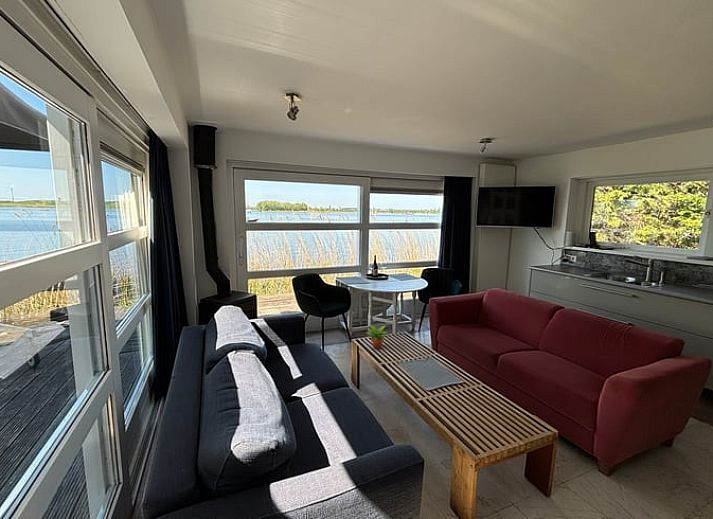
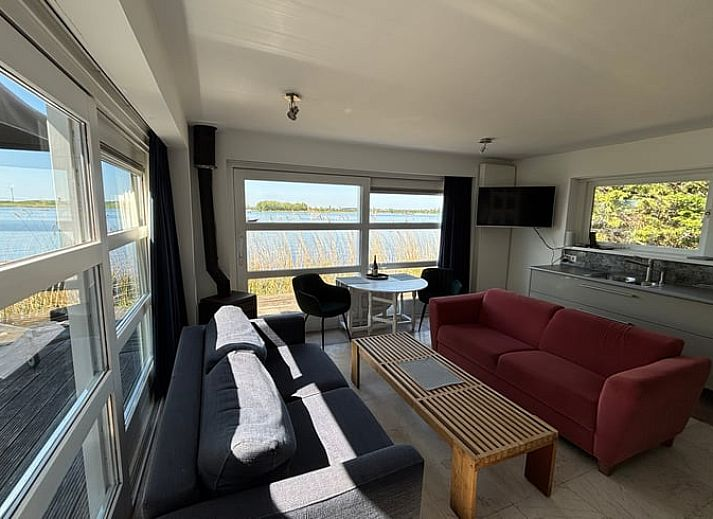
- succulent plant (376, 336)
